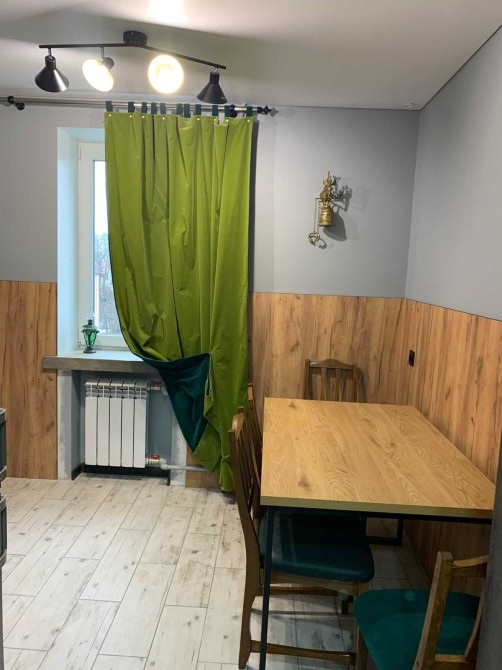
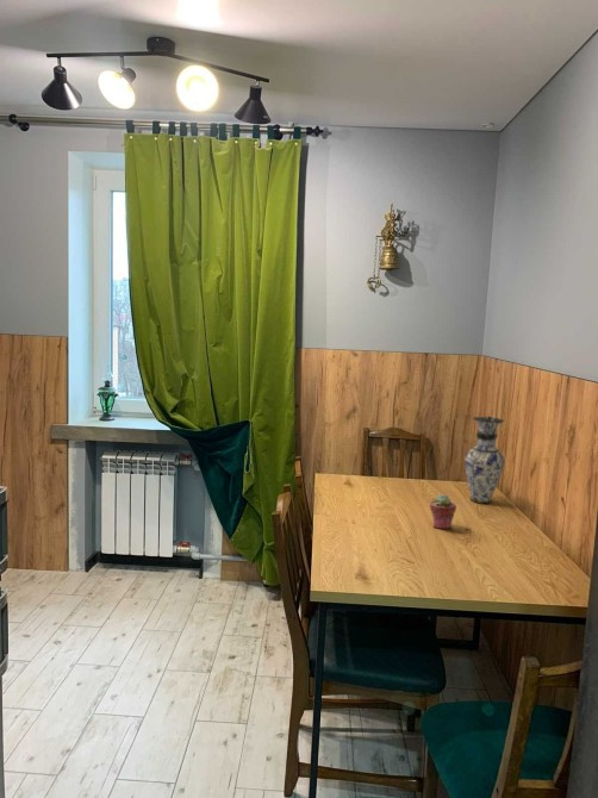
+ vase (484, 460)
+ potted succulent (442, 510)
